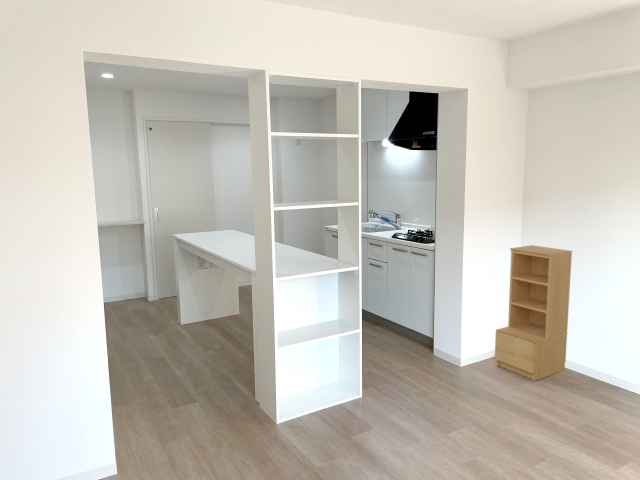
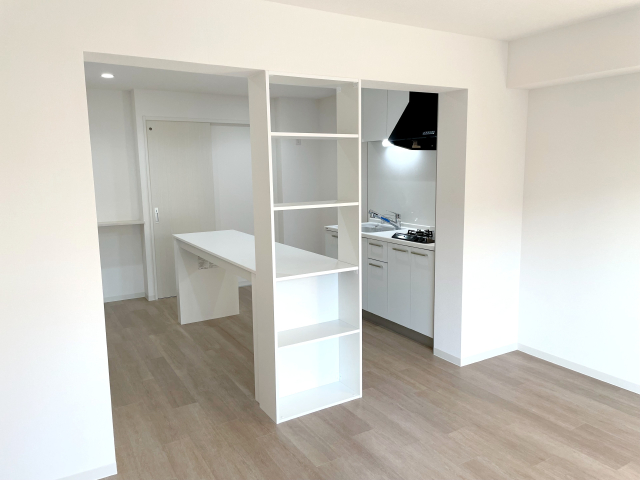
- bookshelf (532, 310)
